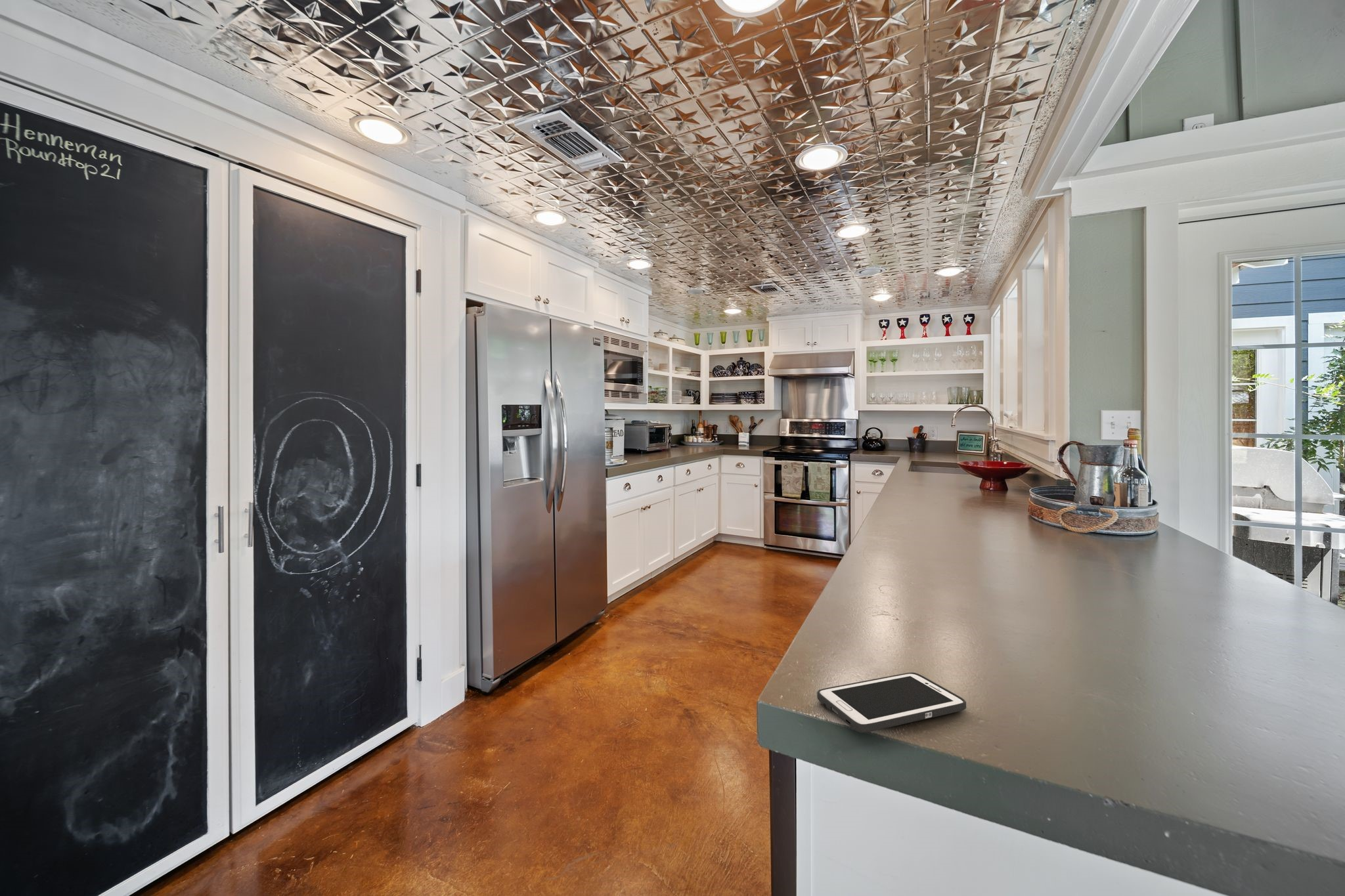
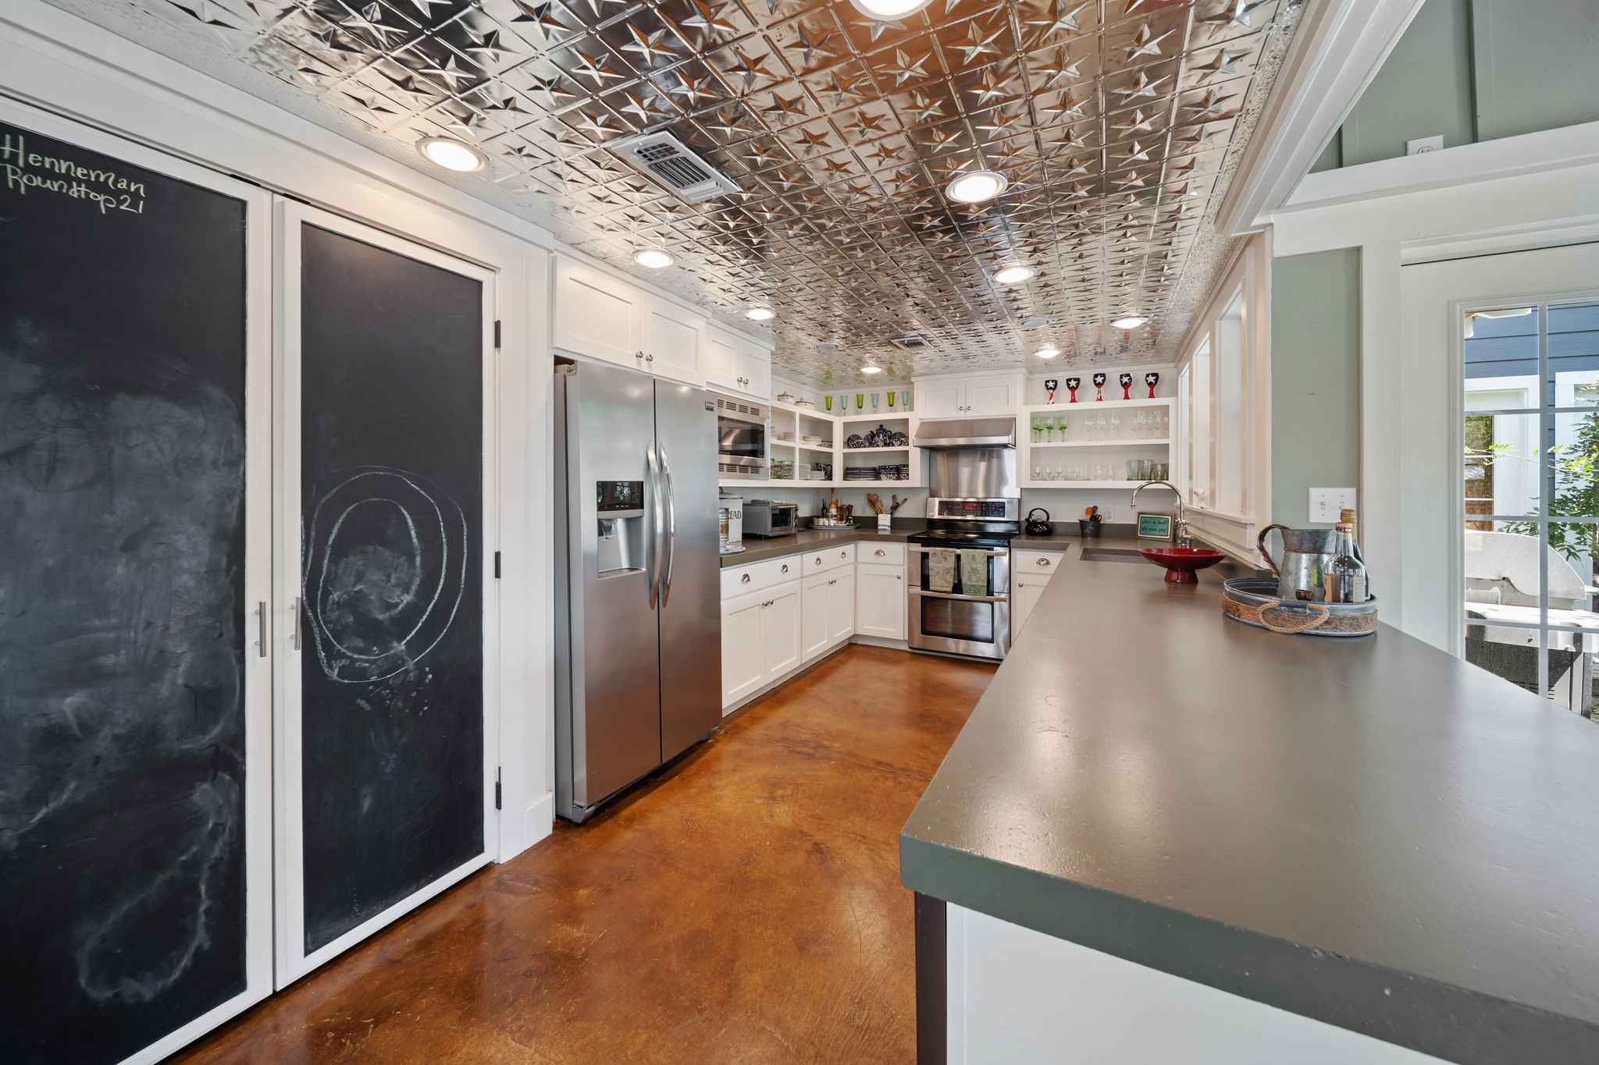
- cell phone (890, 700)
